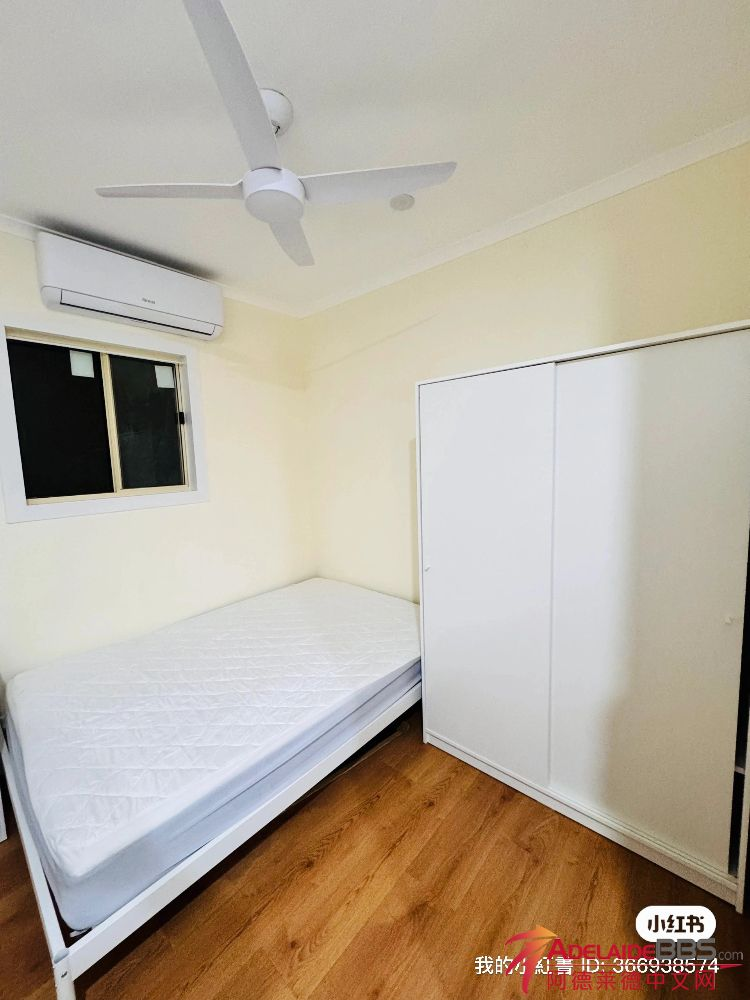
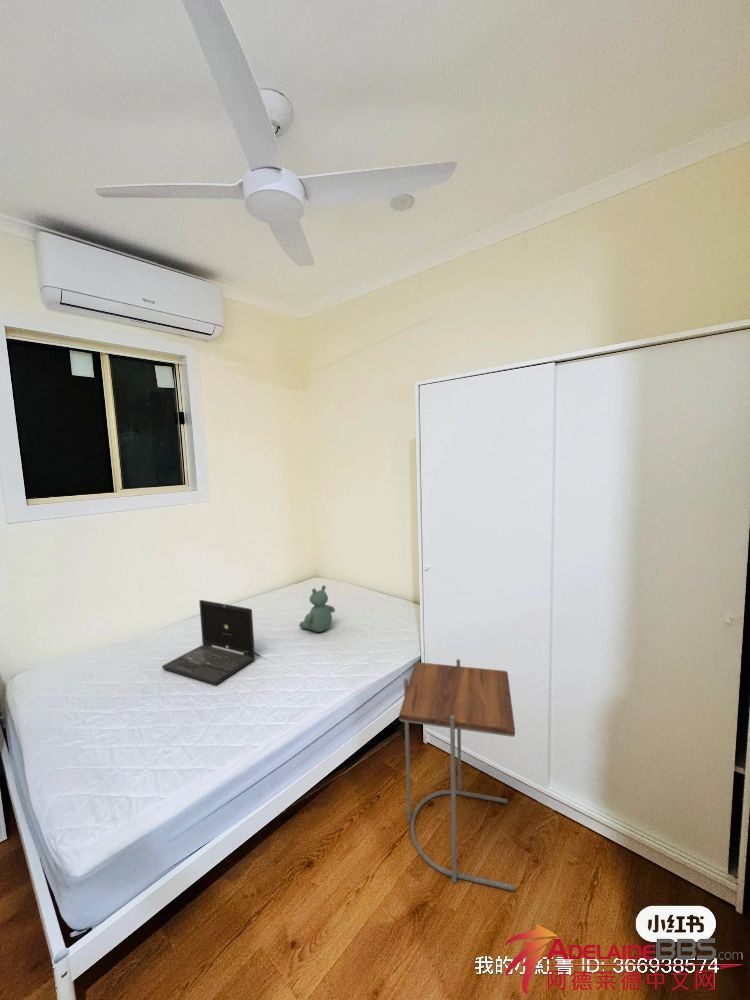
+ laptop (207, 639)
+ stuffed bear (315, 607)
+ side table (458, 759)
